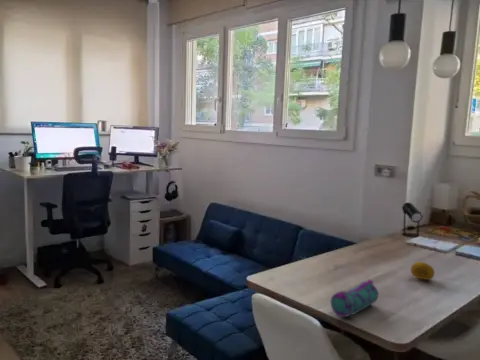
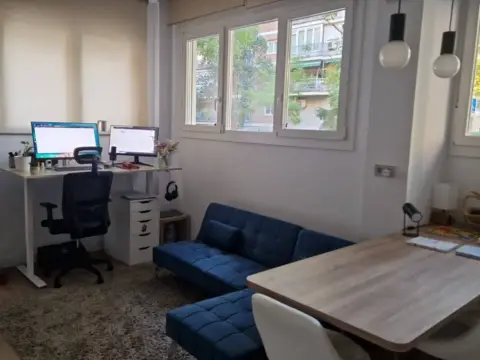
- pencil case (355, 298)
- fruit (422, 270)
